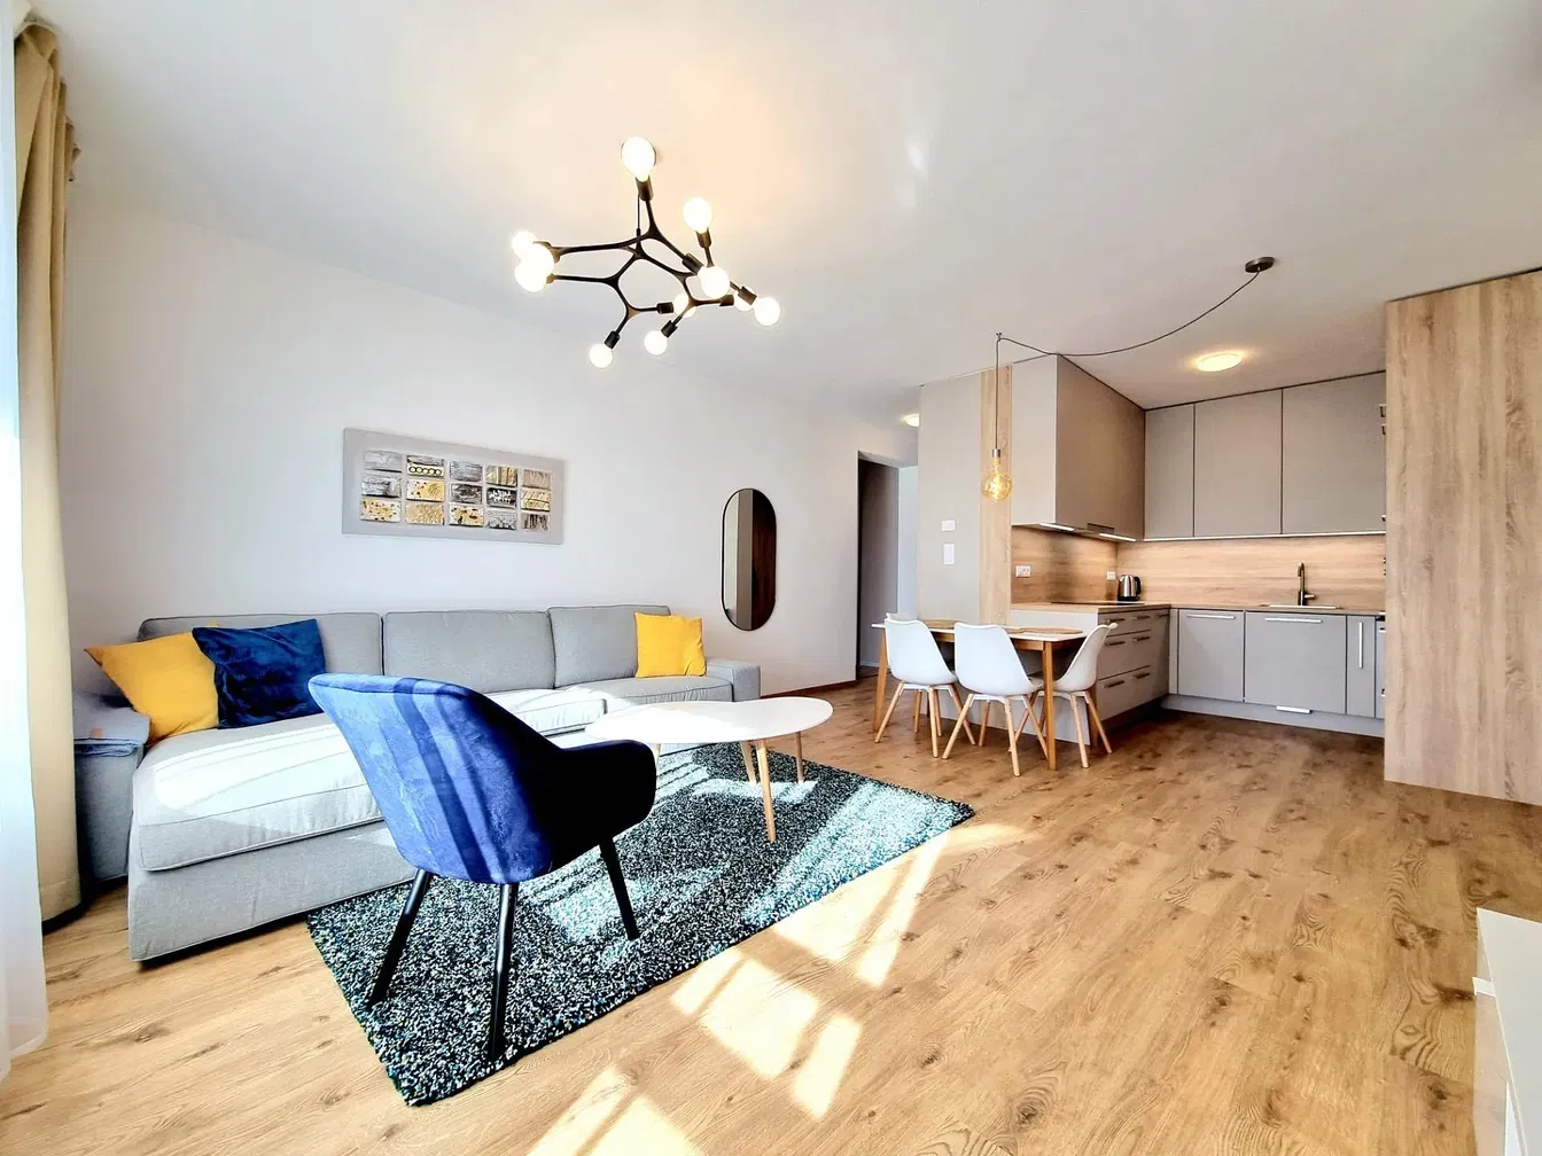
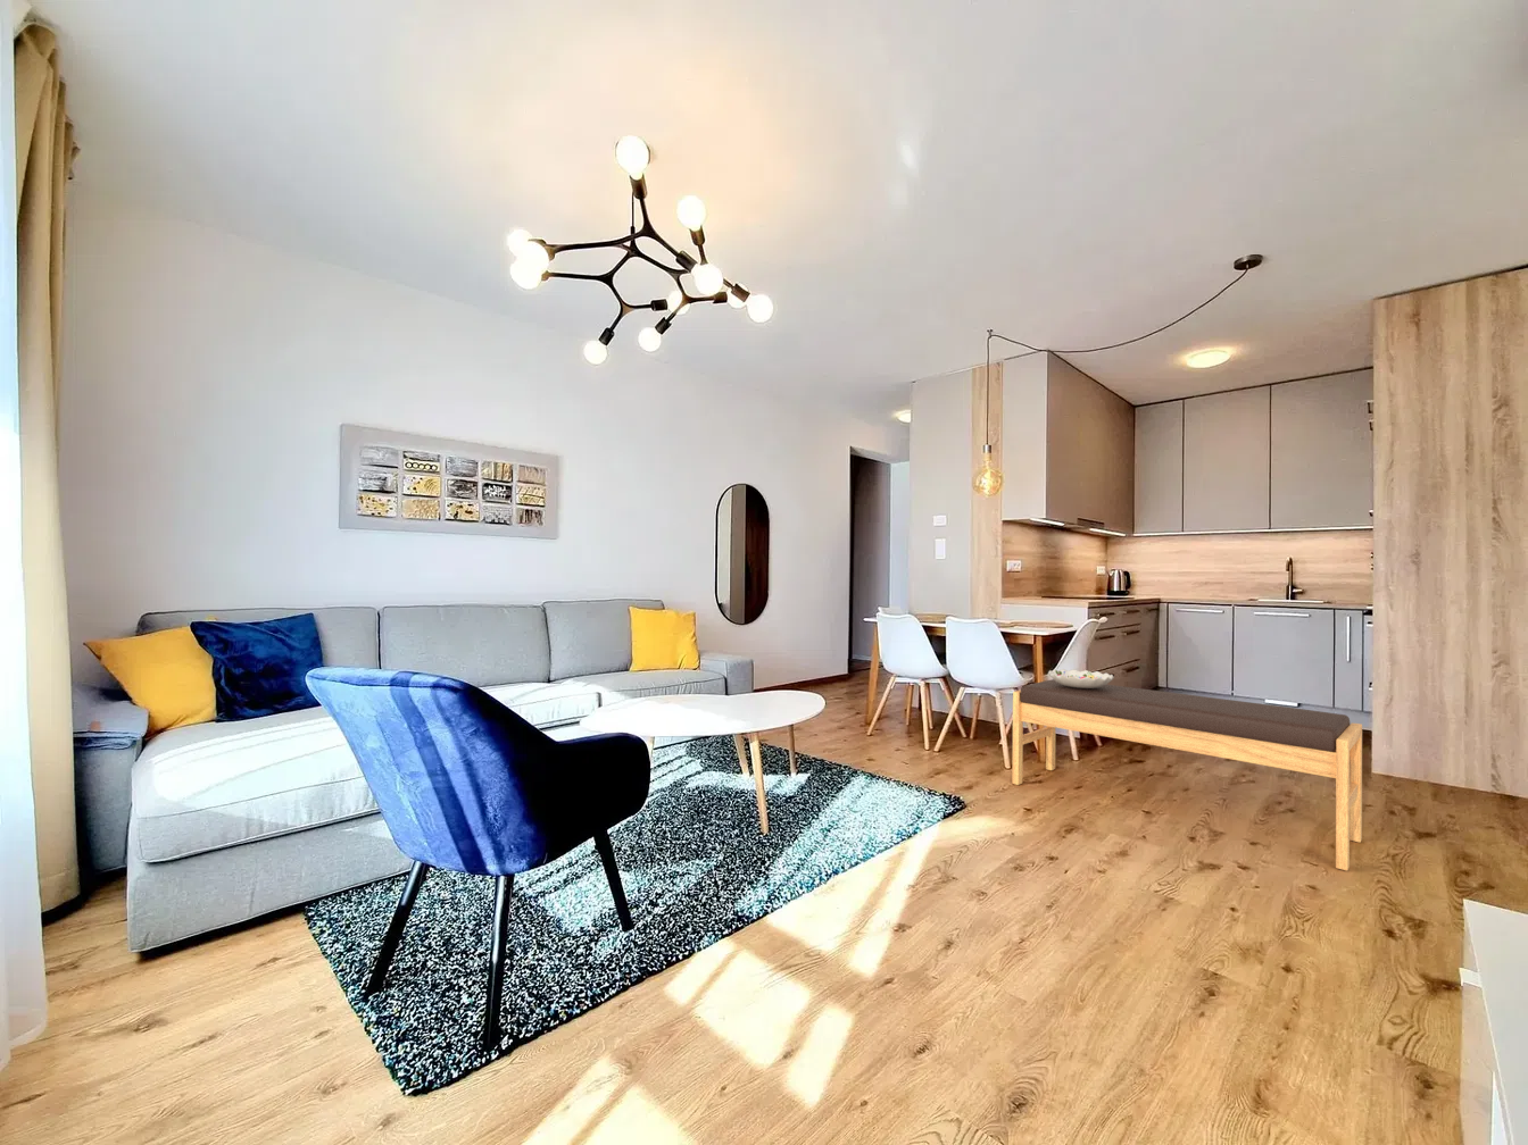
+ bench (1168, 747)
+ decorative bowl (1080, 680)
